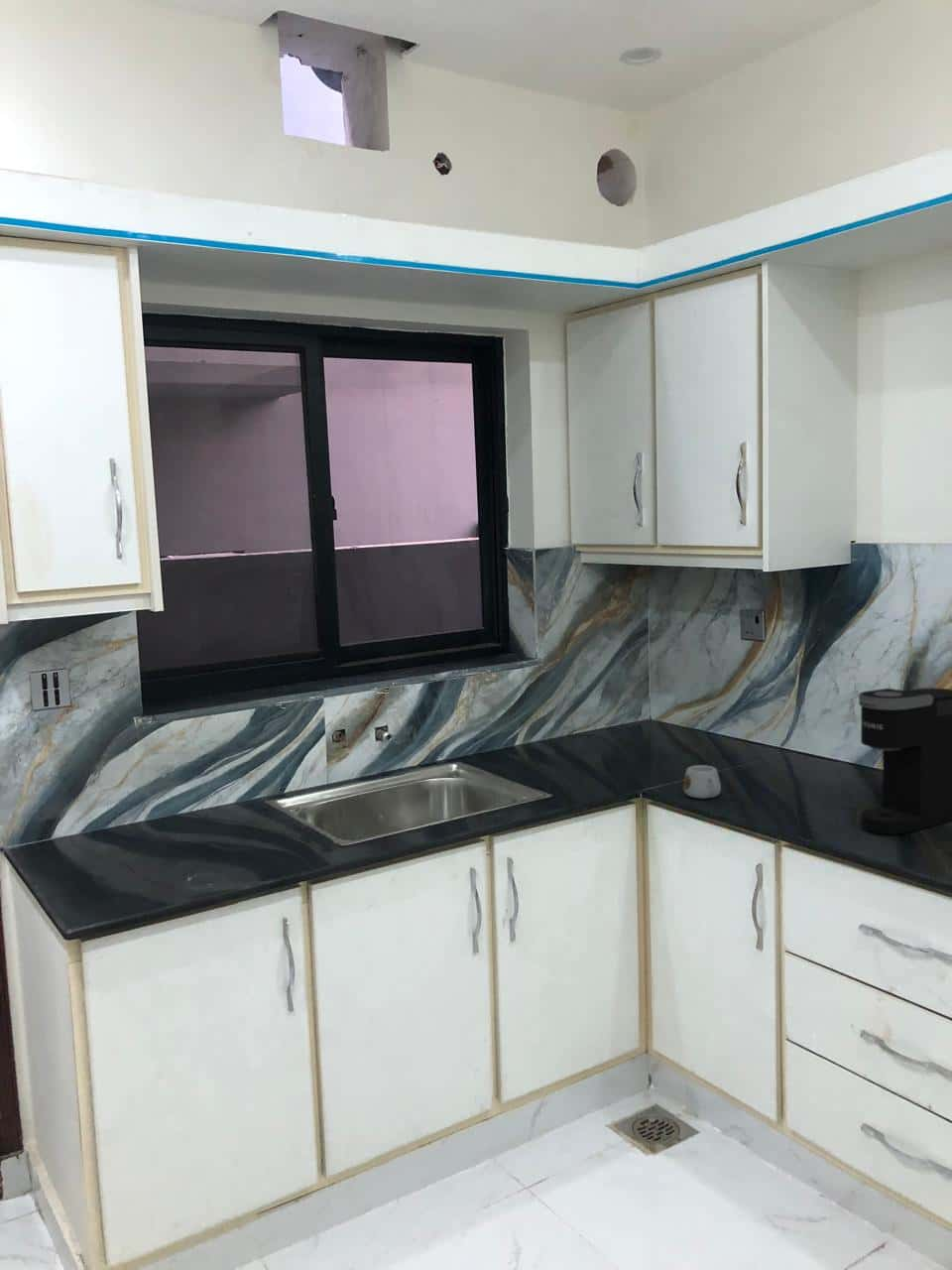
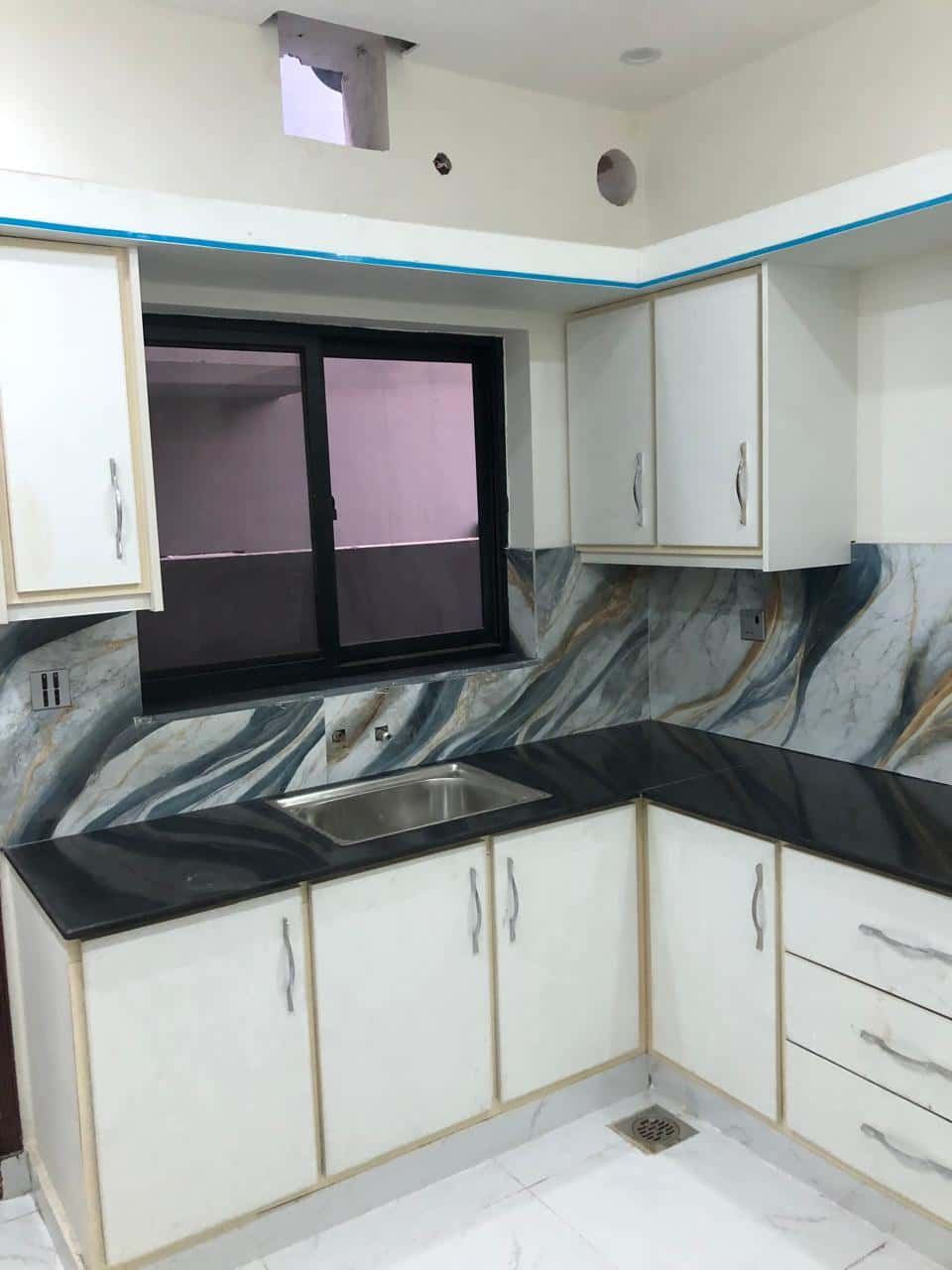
- mug (704, 783)
- coffee maker (910, 756)
